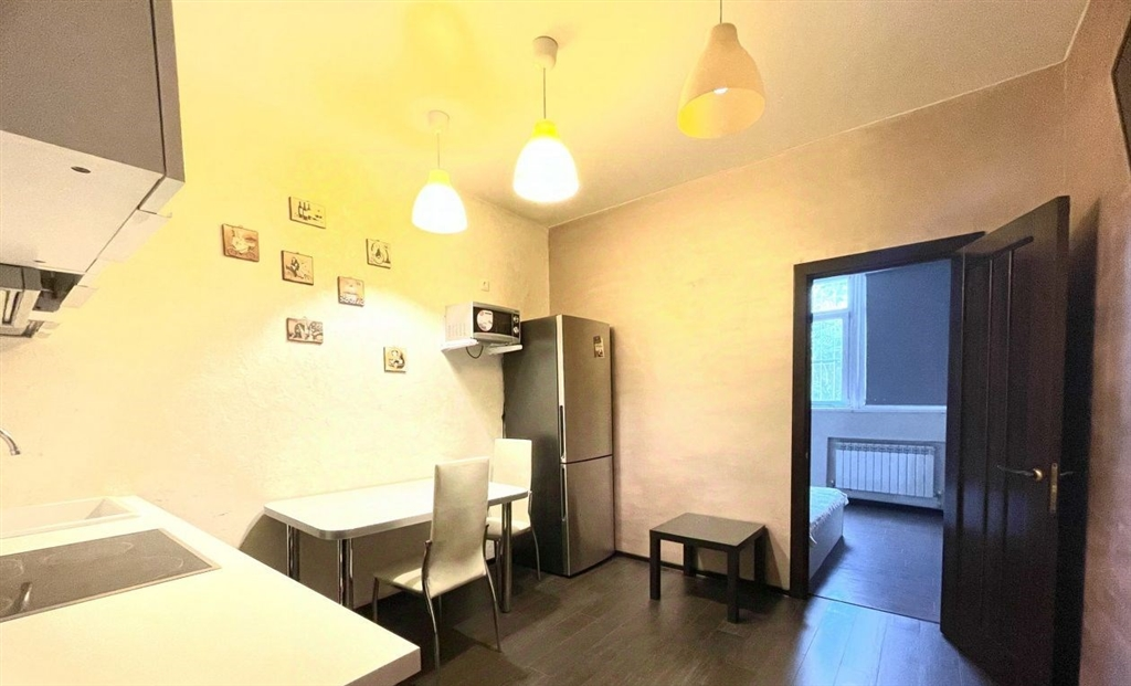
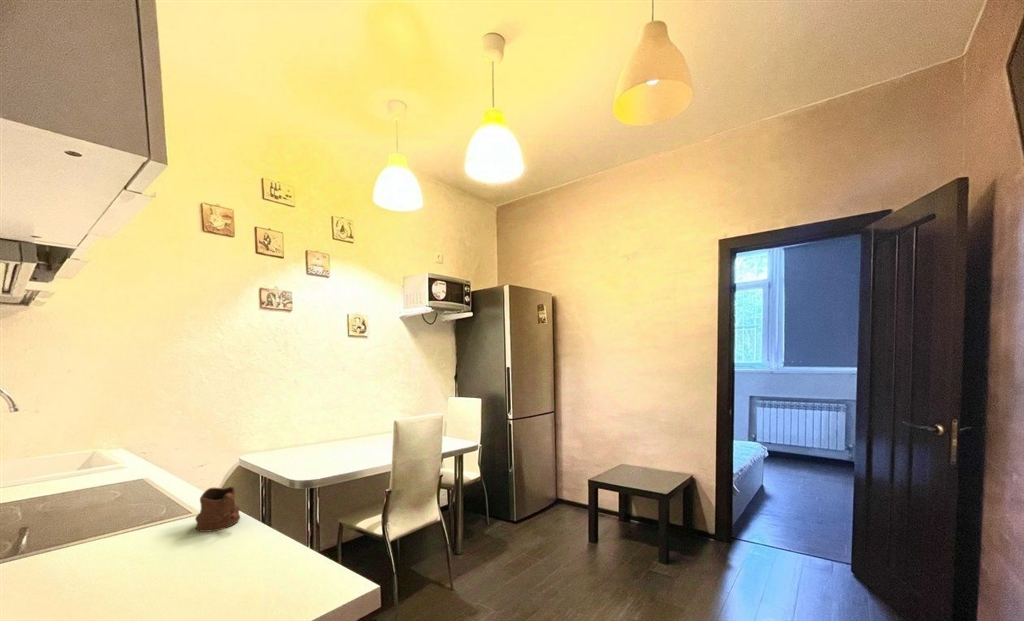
+ mug (222, 507)
